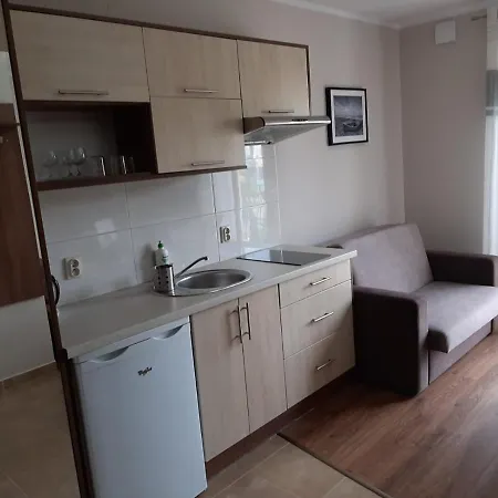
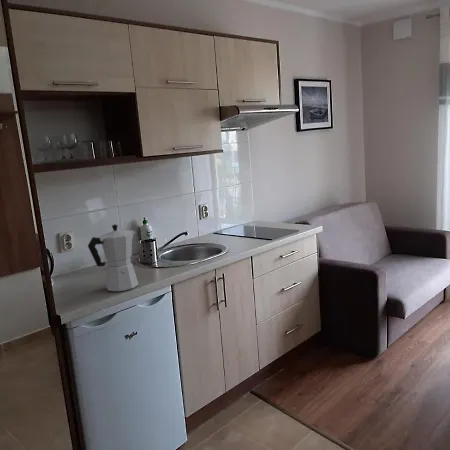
+ moka pot (115, 256)
